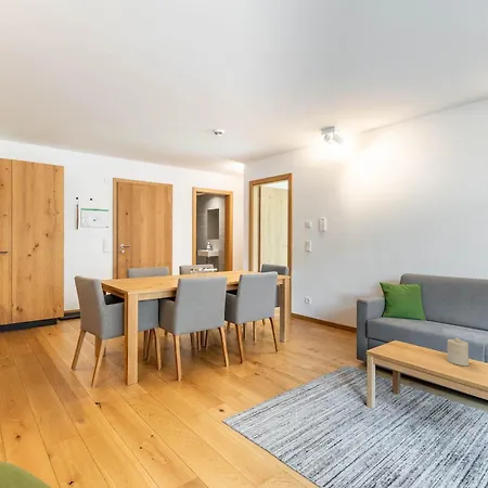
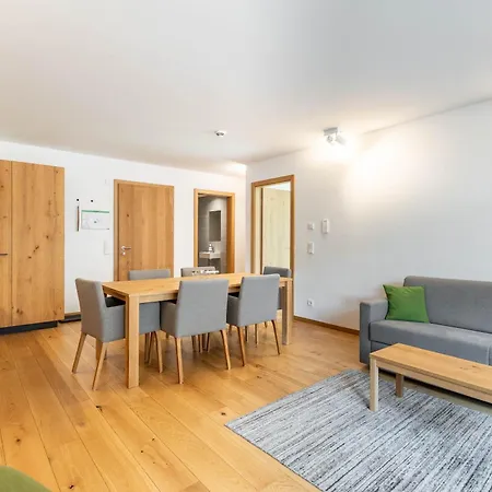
- candle (458, 349)
